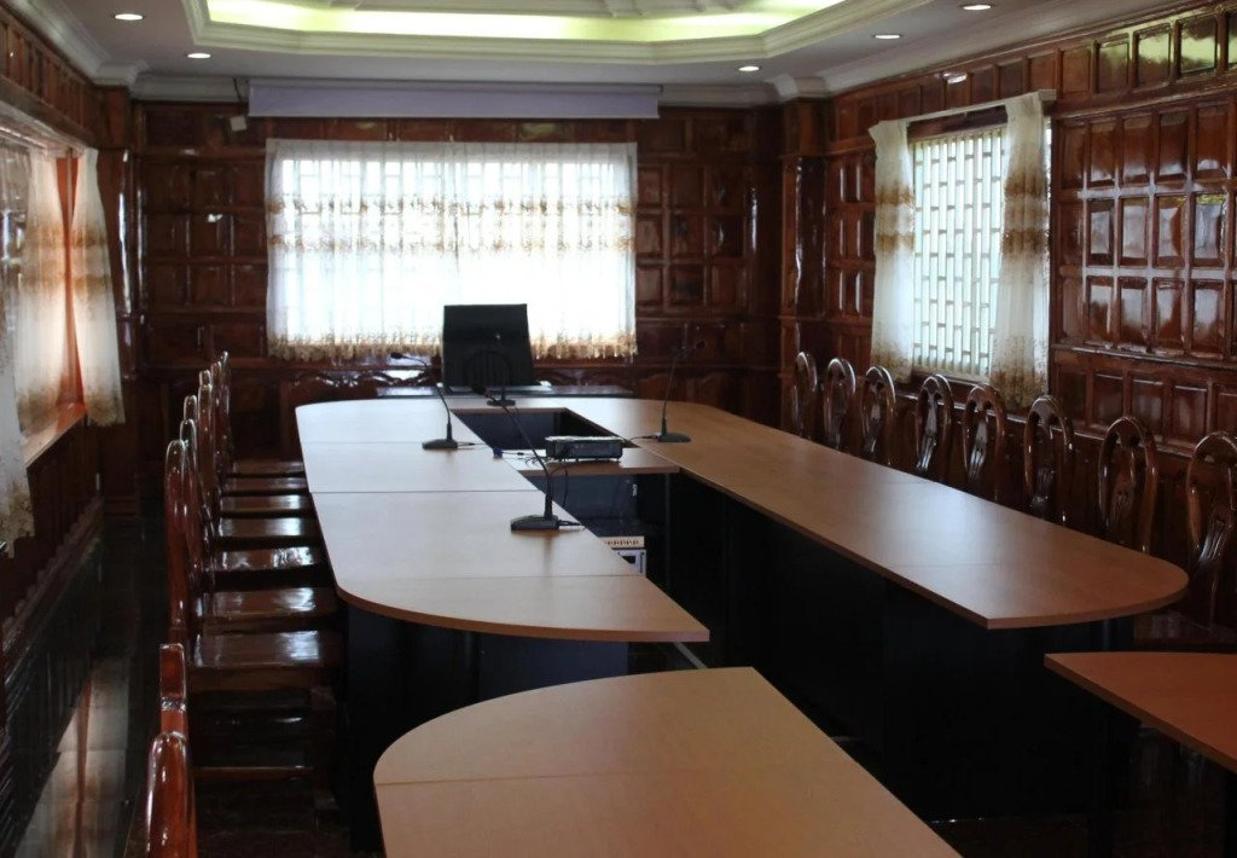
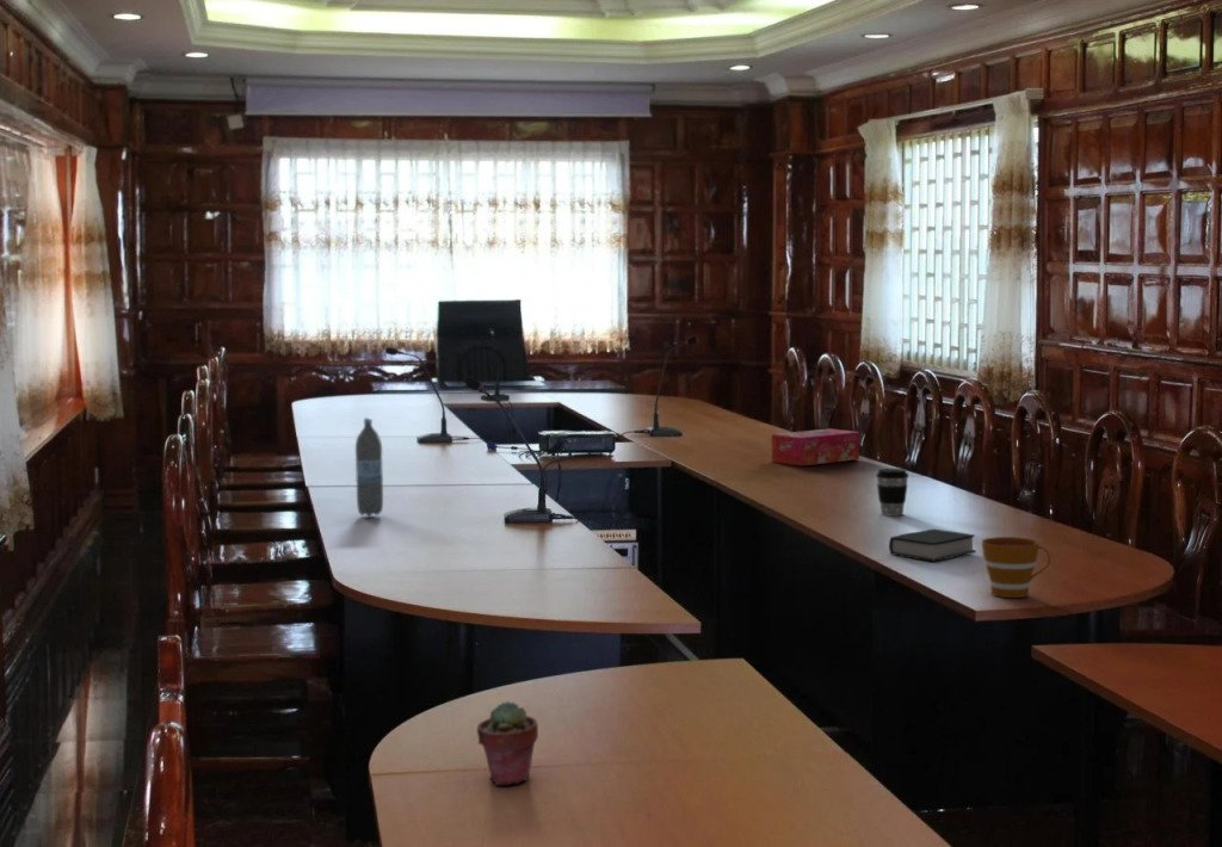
+ potted succulent (507, 740)
+ cup (1014, 568)
+ book (932, 544)
+ tissue box (815, 446)
+ water bottle (369, 466)
+ coffee cup (891, 491)
